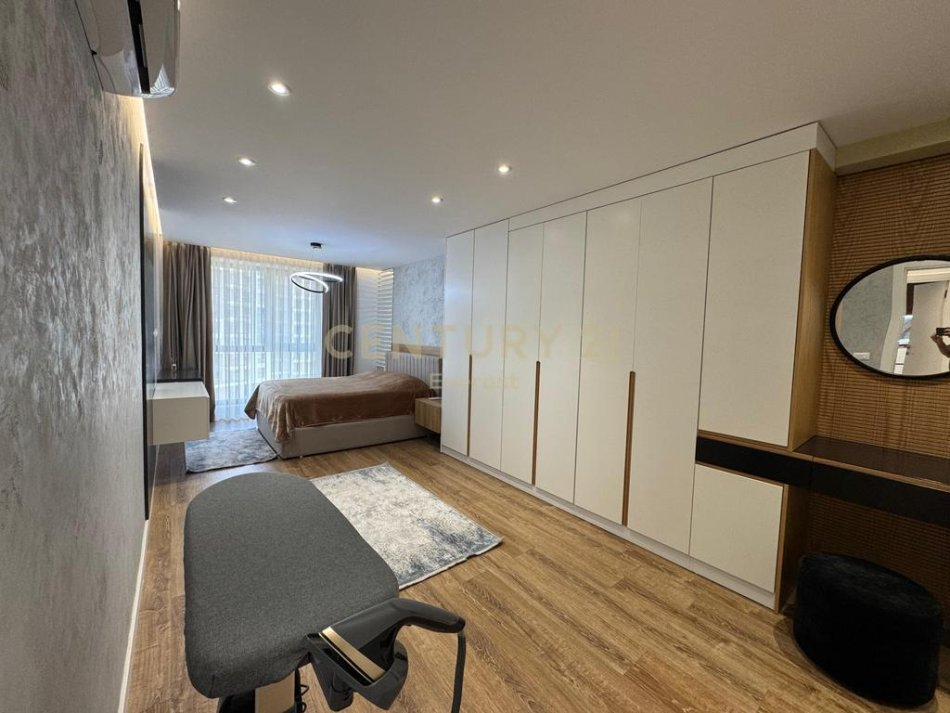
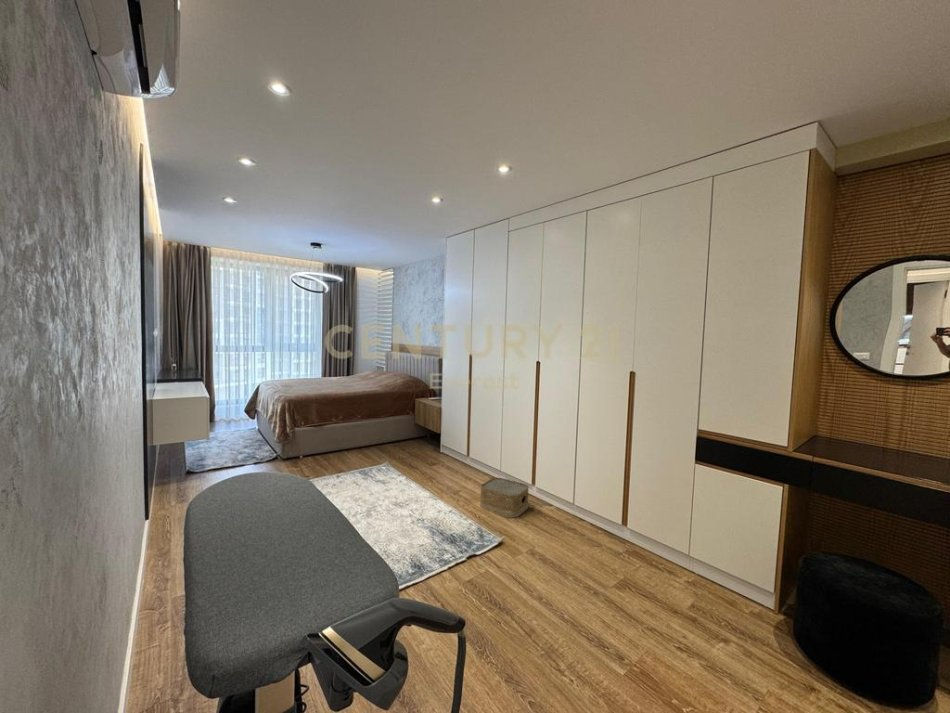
+ woven basket (504, 496)
